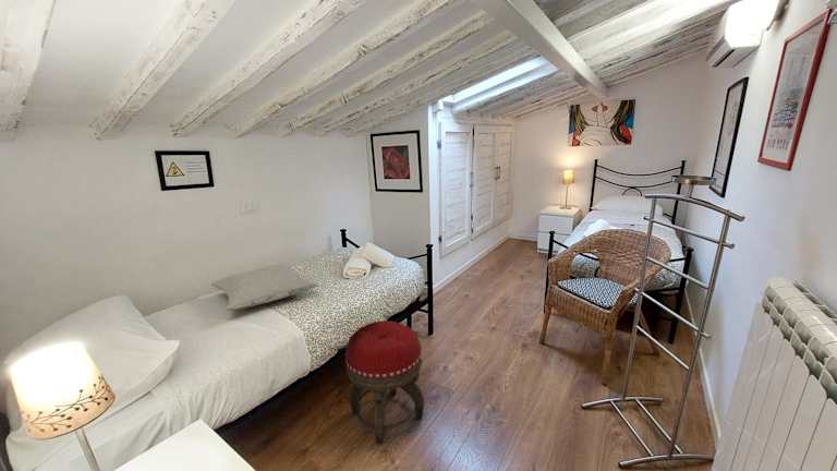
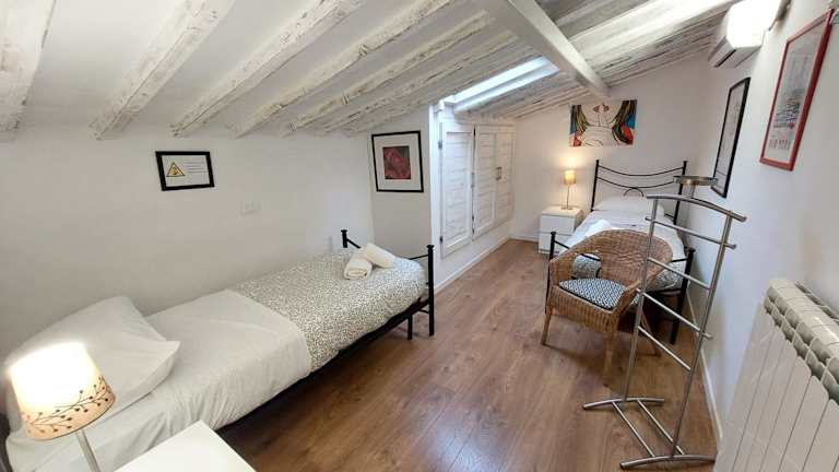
- footstool (385, 375)
- pillow (264, 285)
